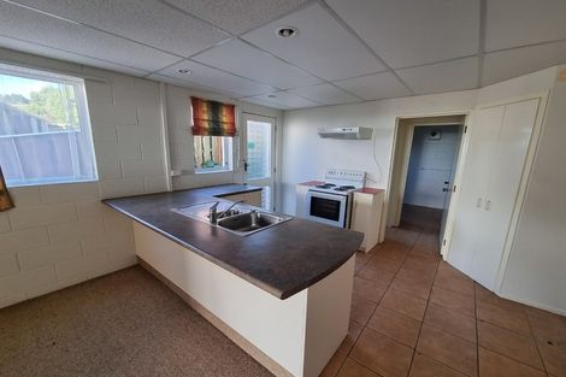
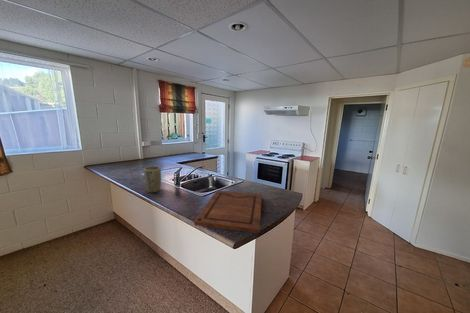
+ plant pot (152, 179)
+ cutting board (233, 207)
